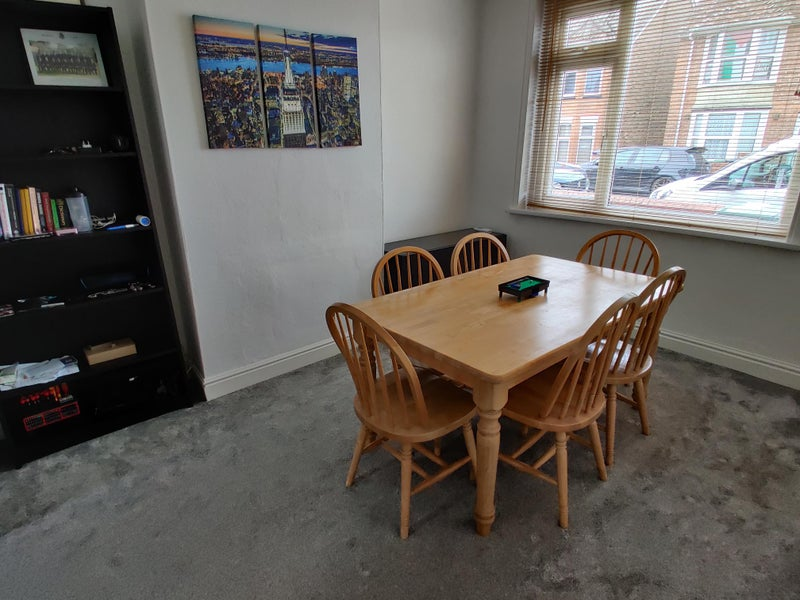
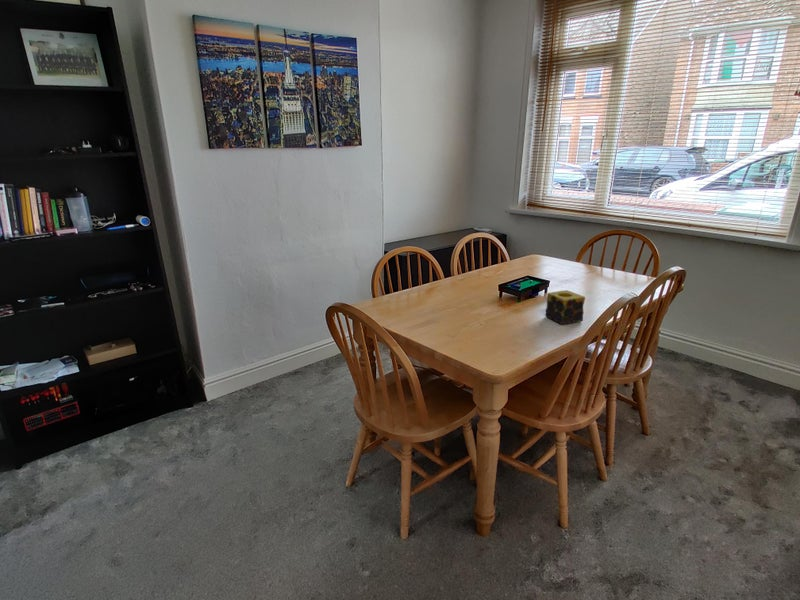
+ candle (564, 307)
